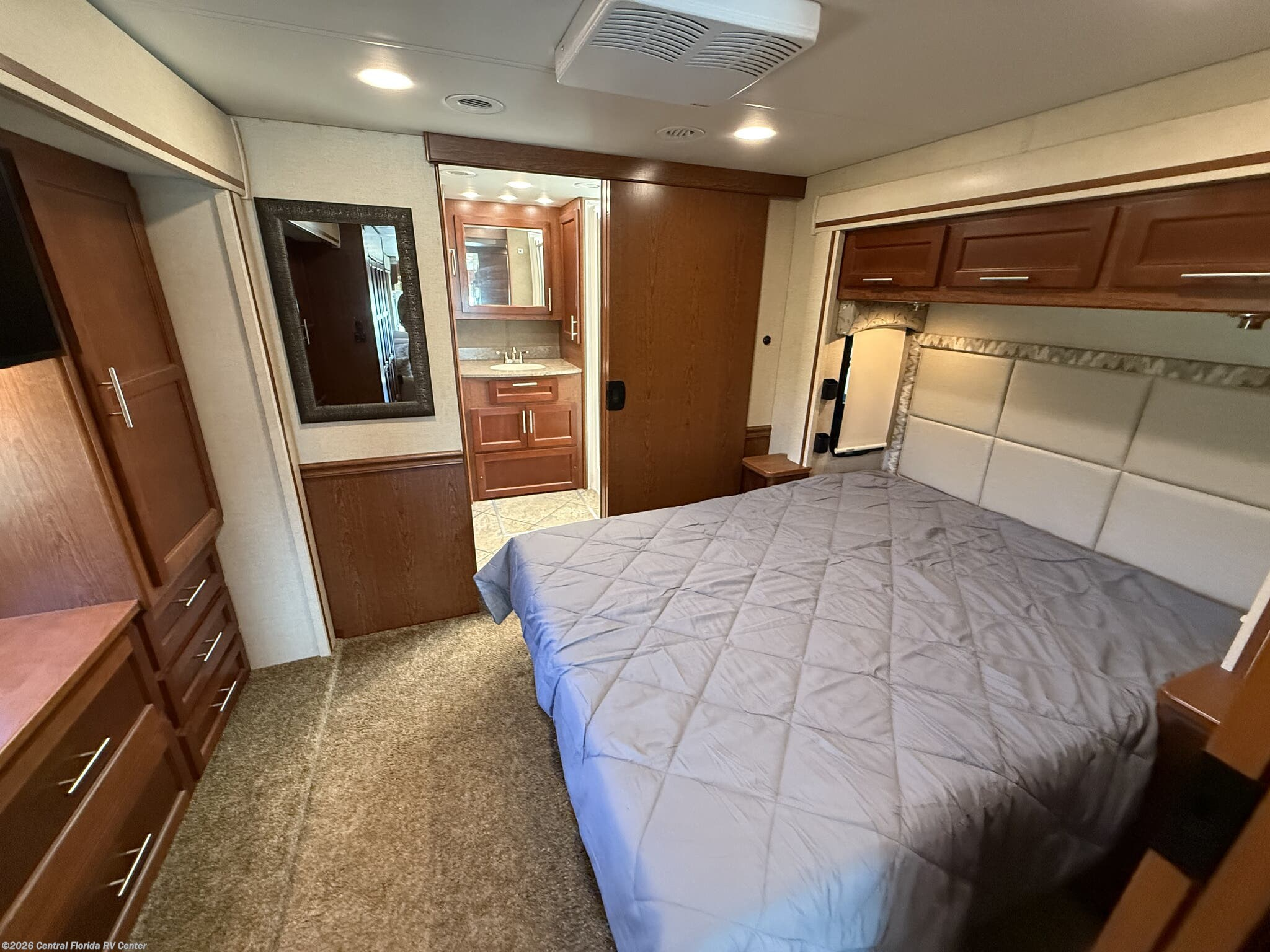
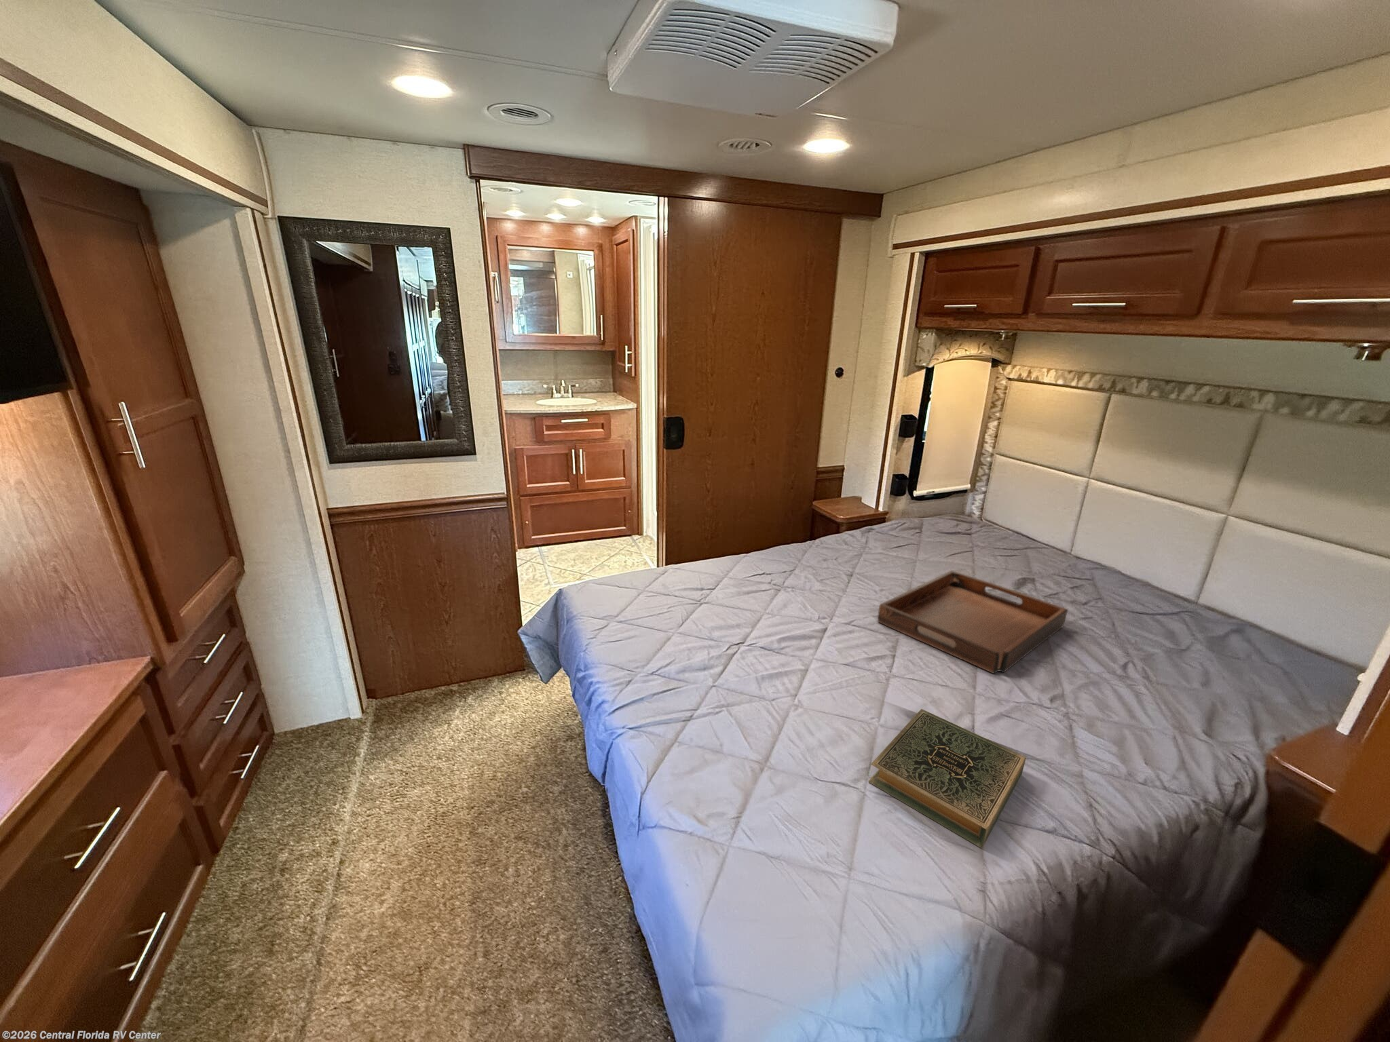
+ hardback book (948, 769)
+ serving tray (971, 615)
